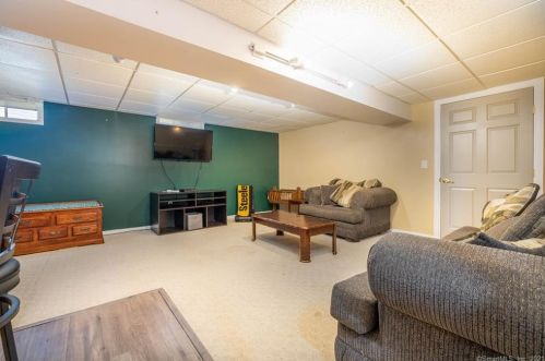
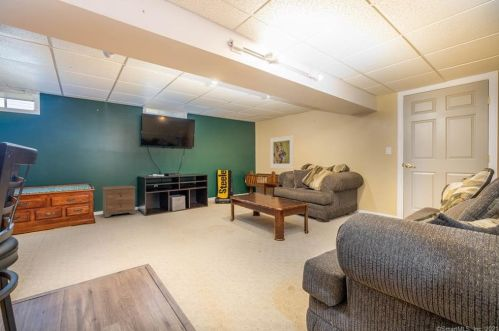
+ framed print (281, 152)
+ nightstand (119, 200)
